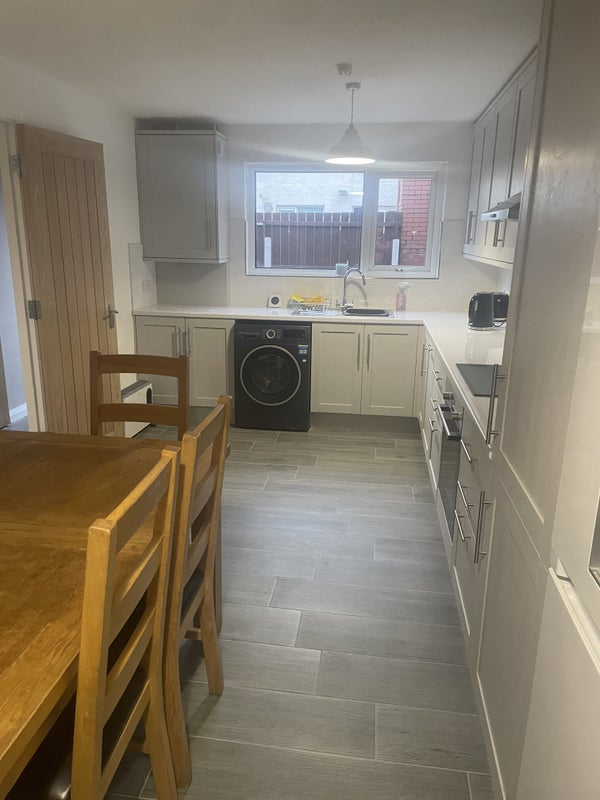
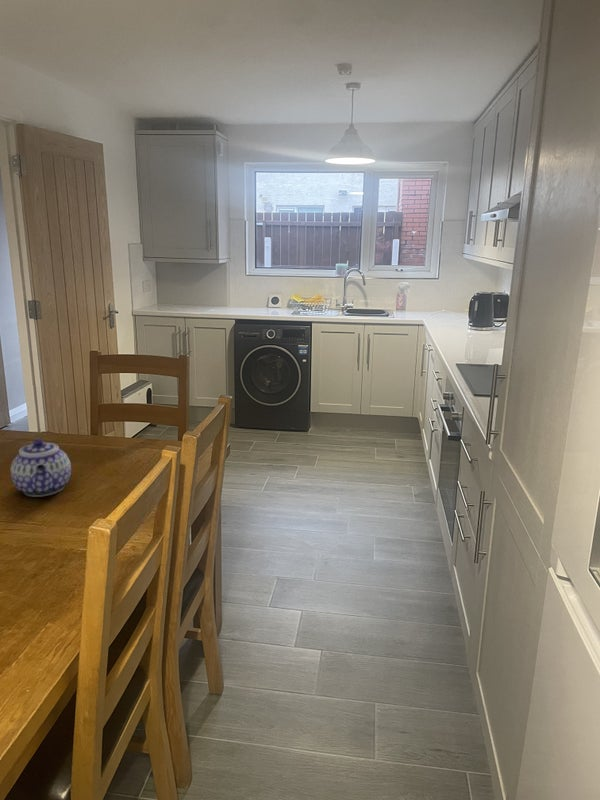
+ teapot (40, 464)
